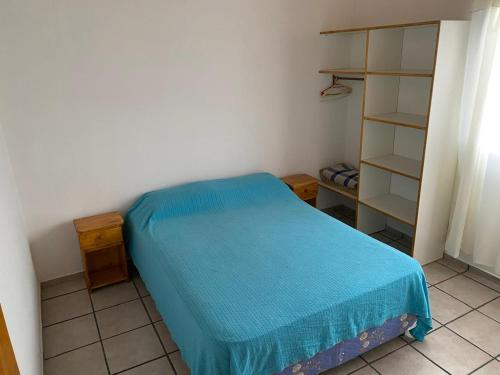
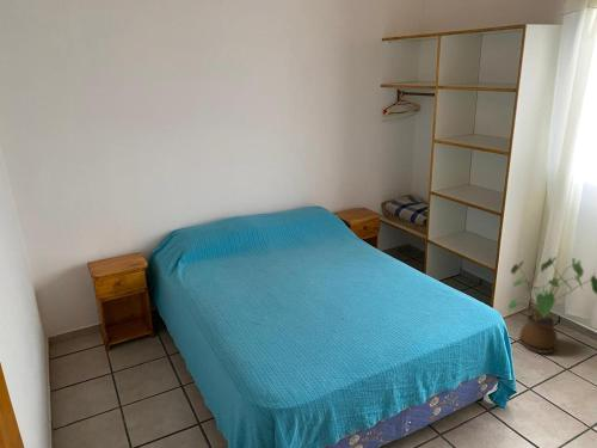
+ house plant (547, 307)
